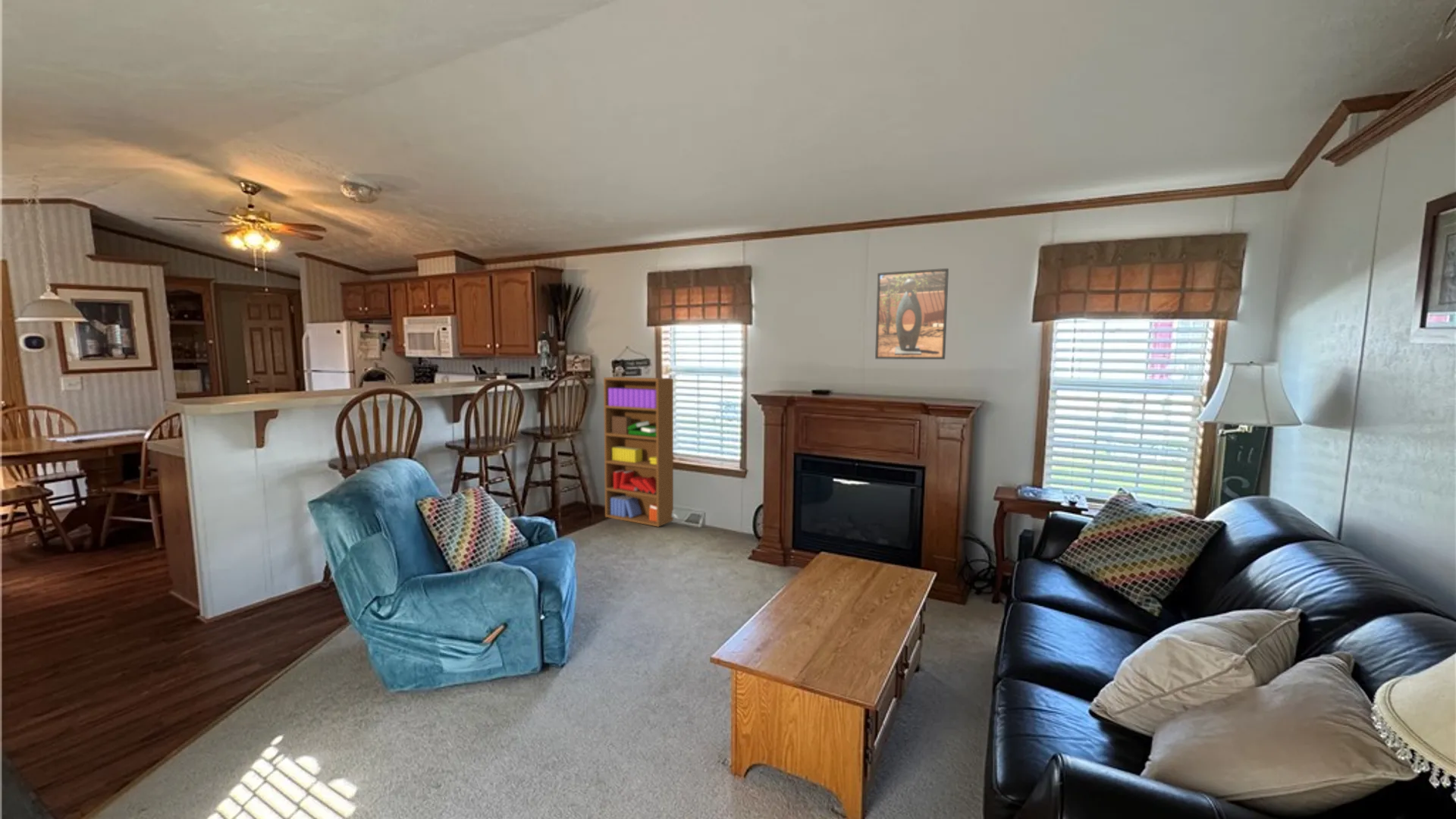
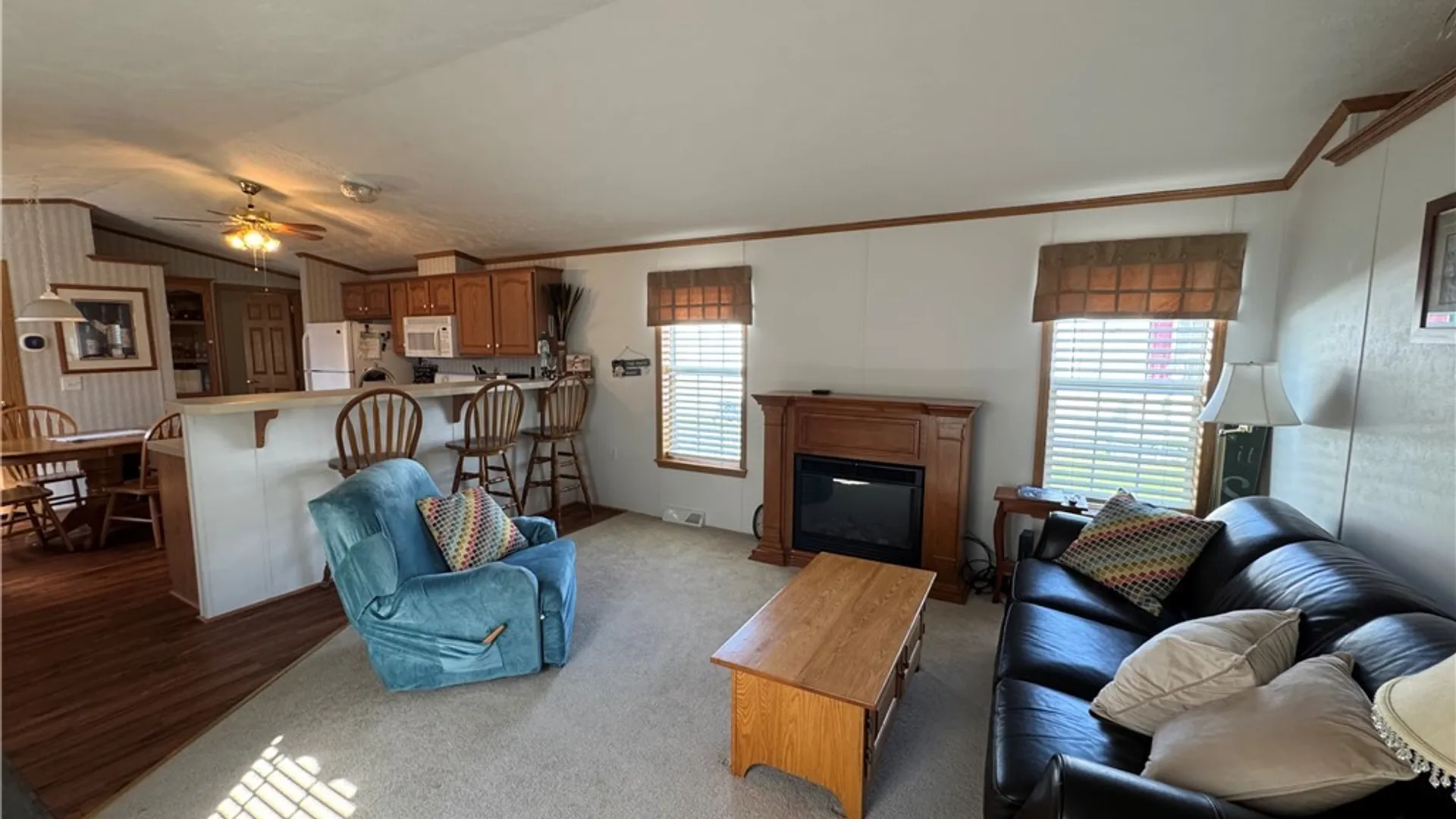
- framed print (910, 315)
- bookshelf (637, 449)
